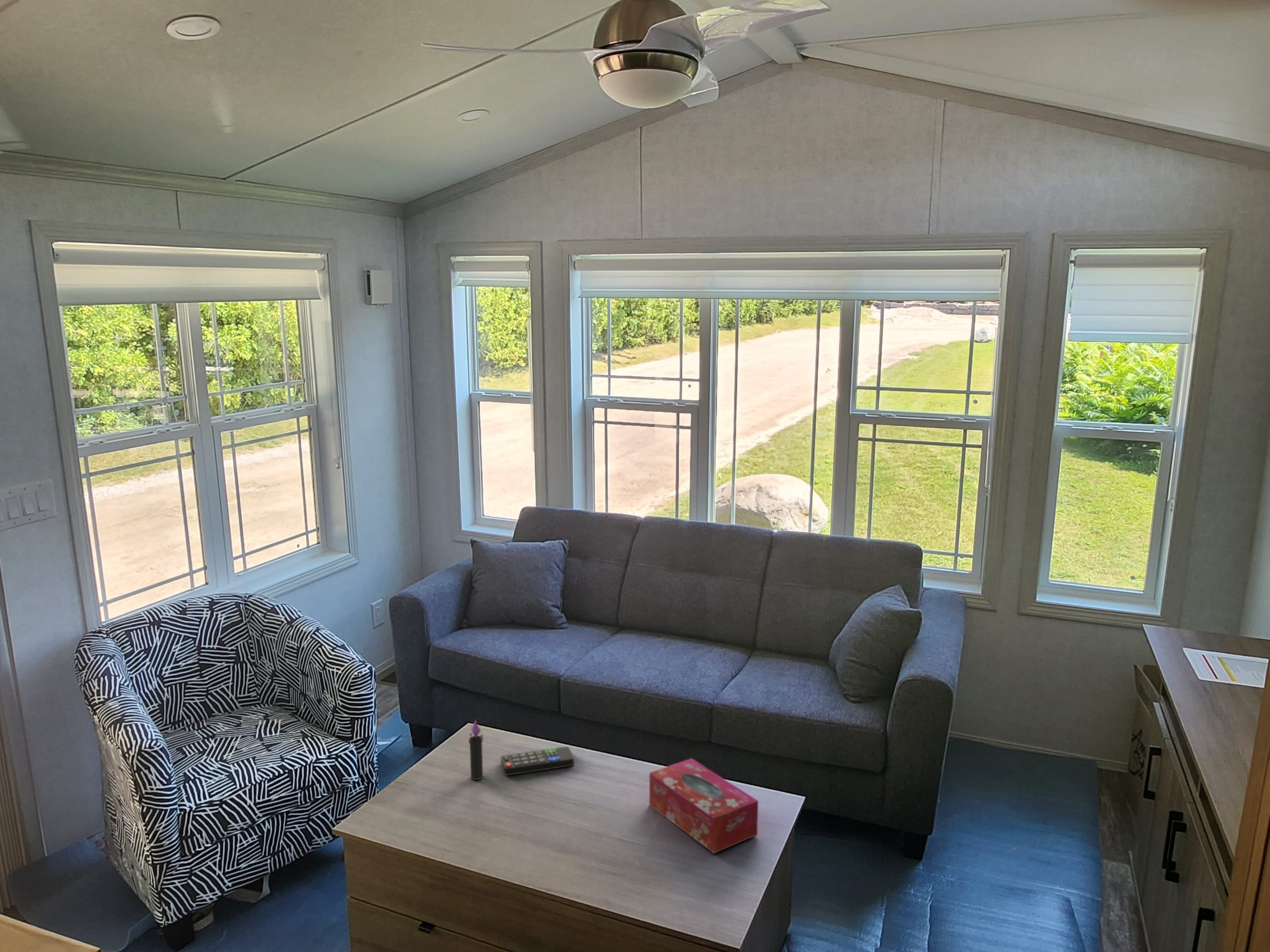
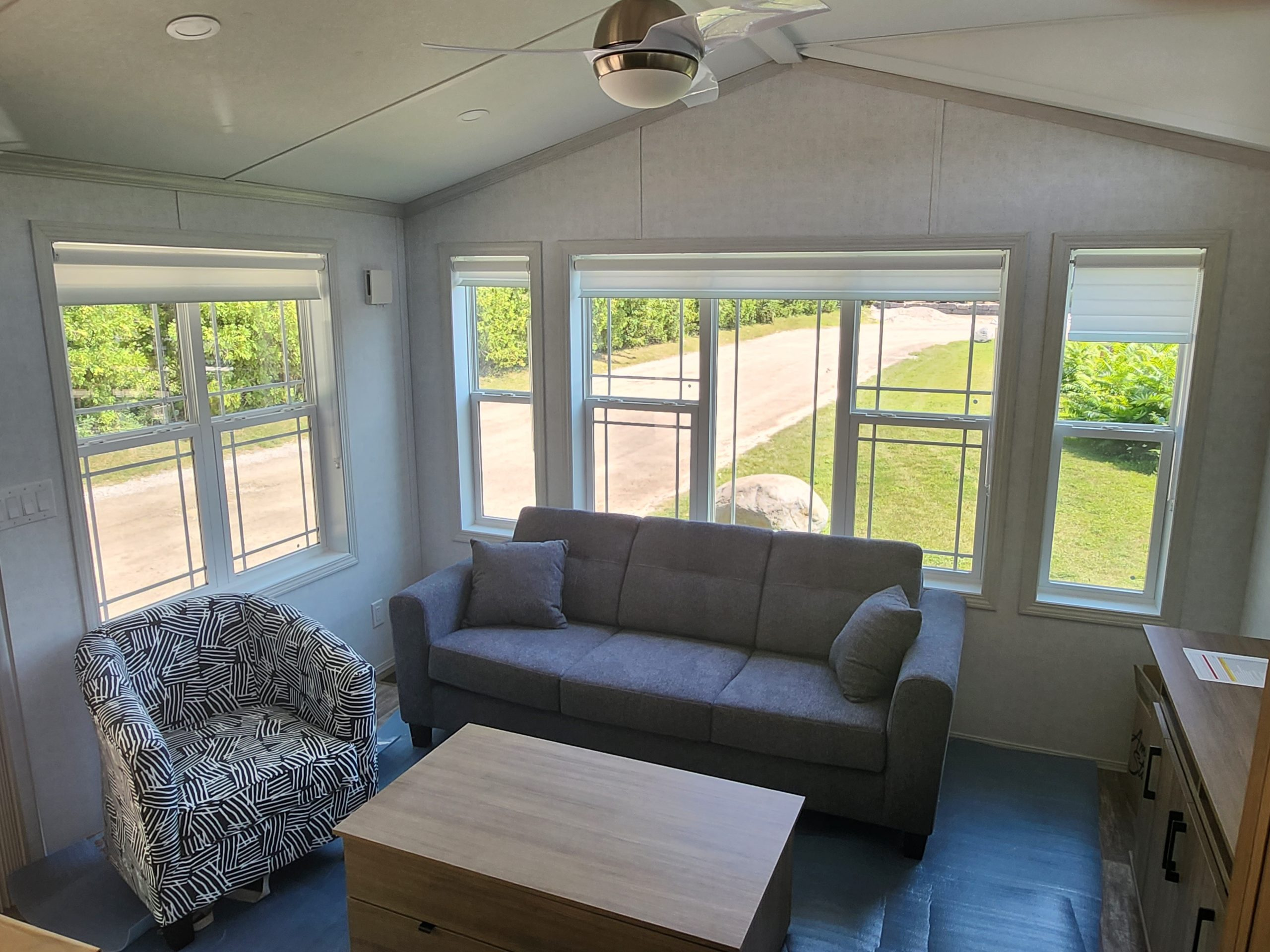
- tissue box (701, 803)
- candle (476, 749)
- remote control (537, 760)
